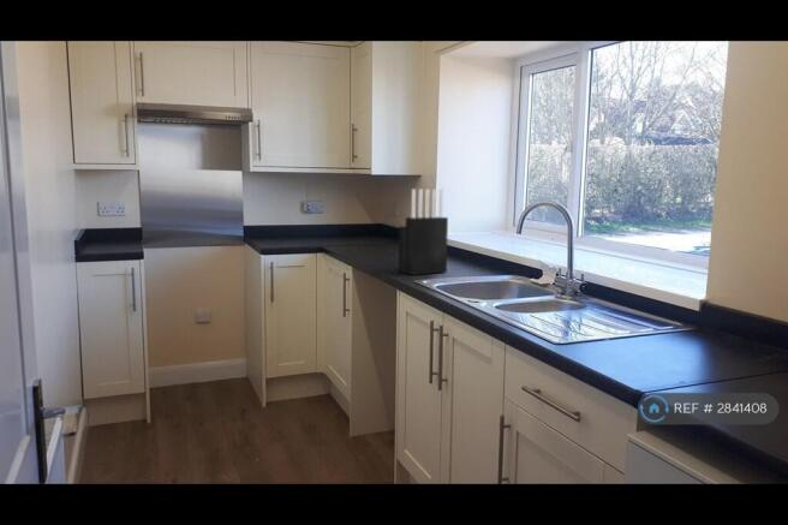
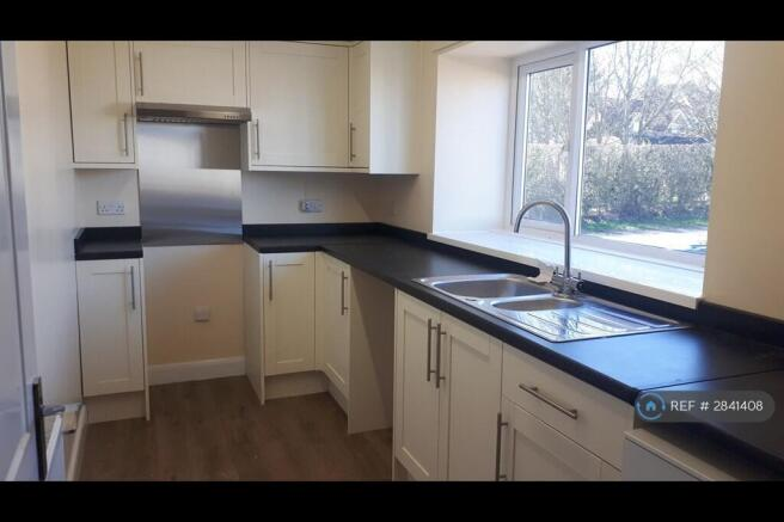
- knife block (422, 231)
